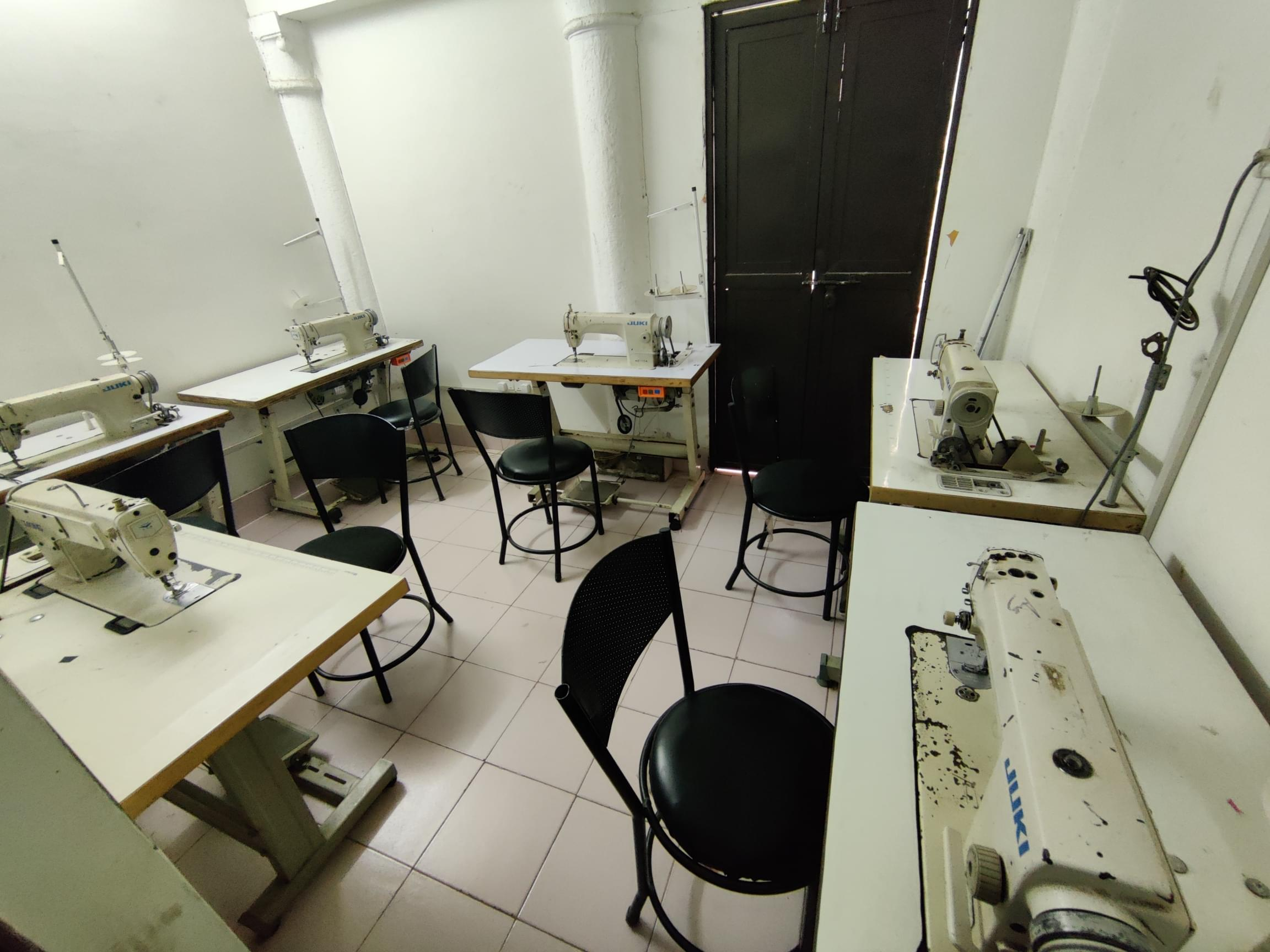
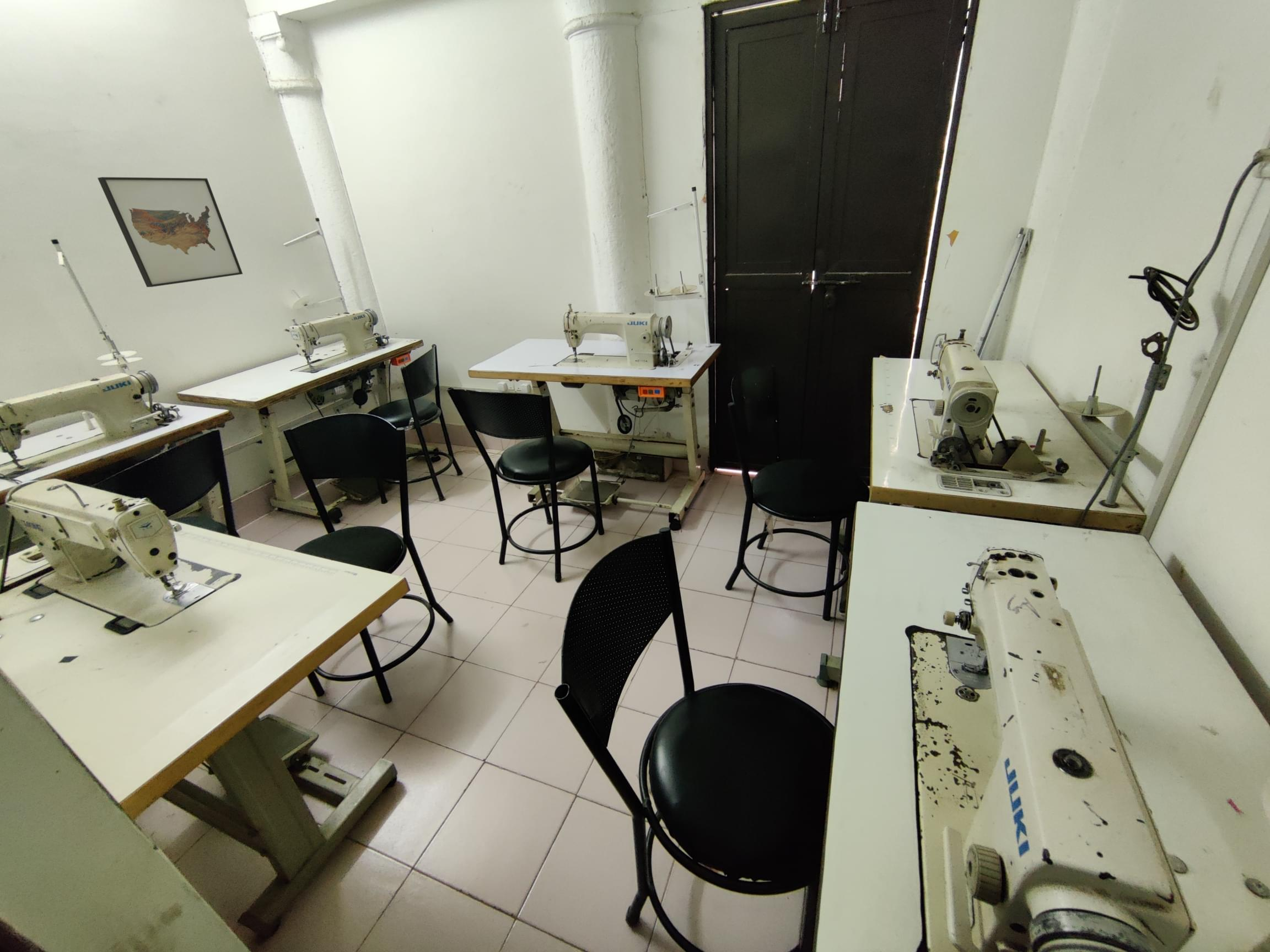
+ wall art (177, 231)
